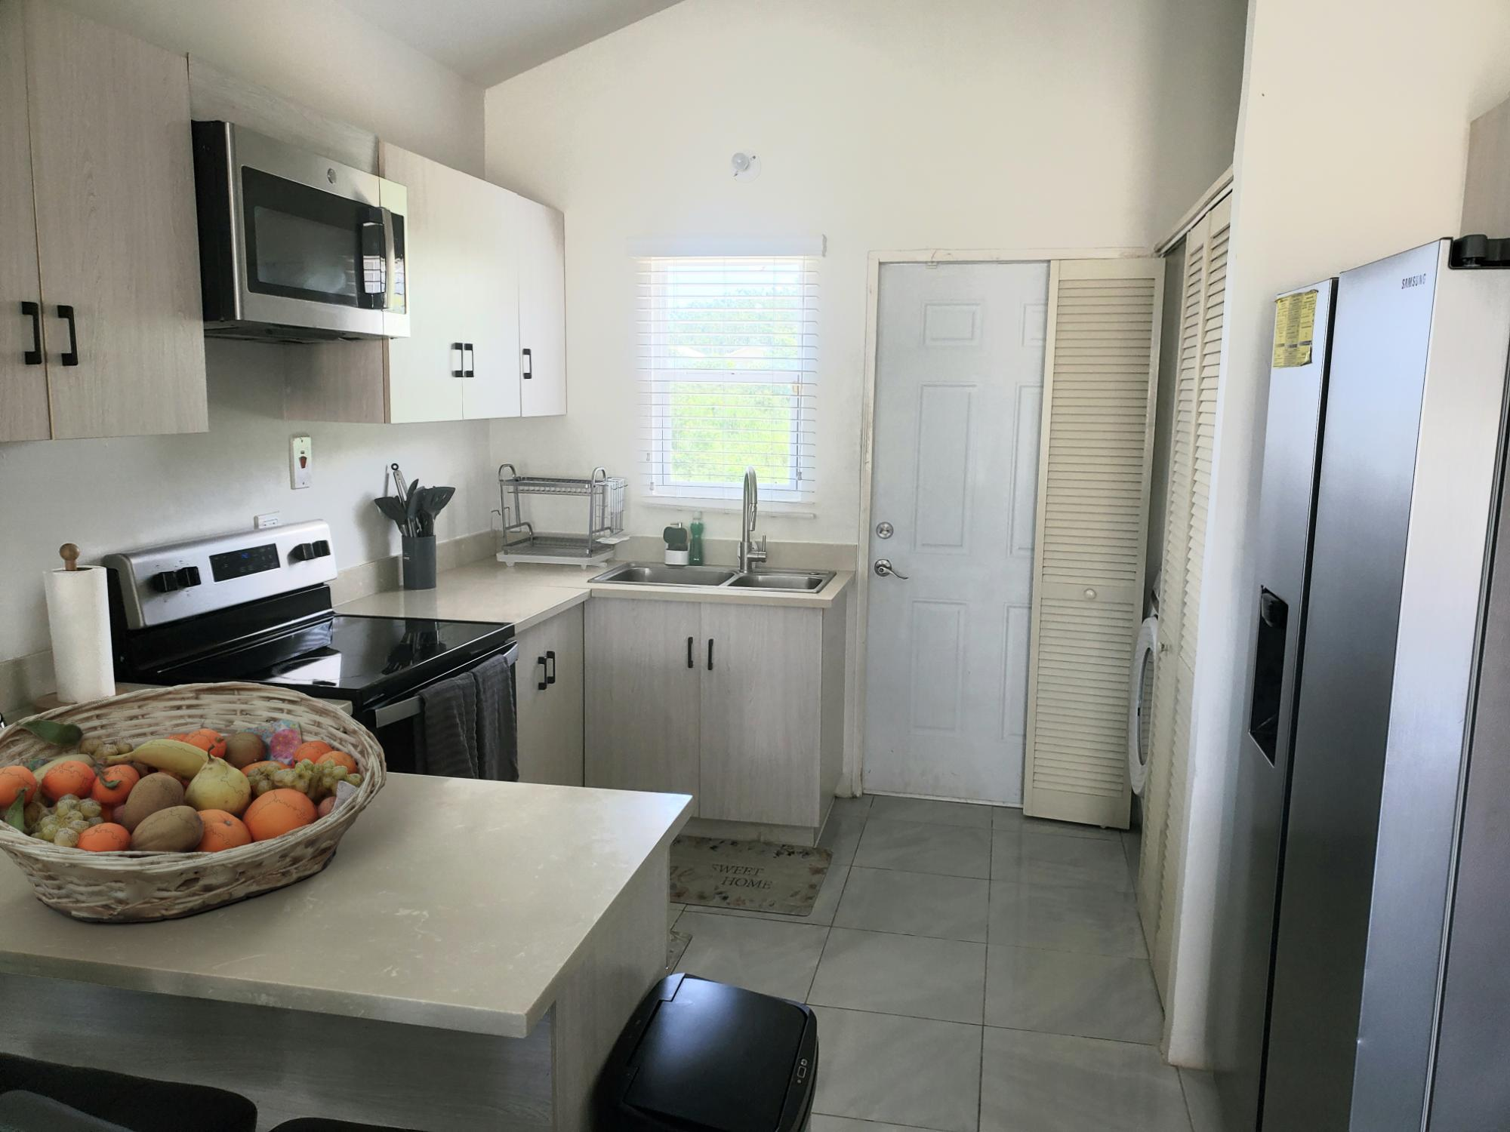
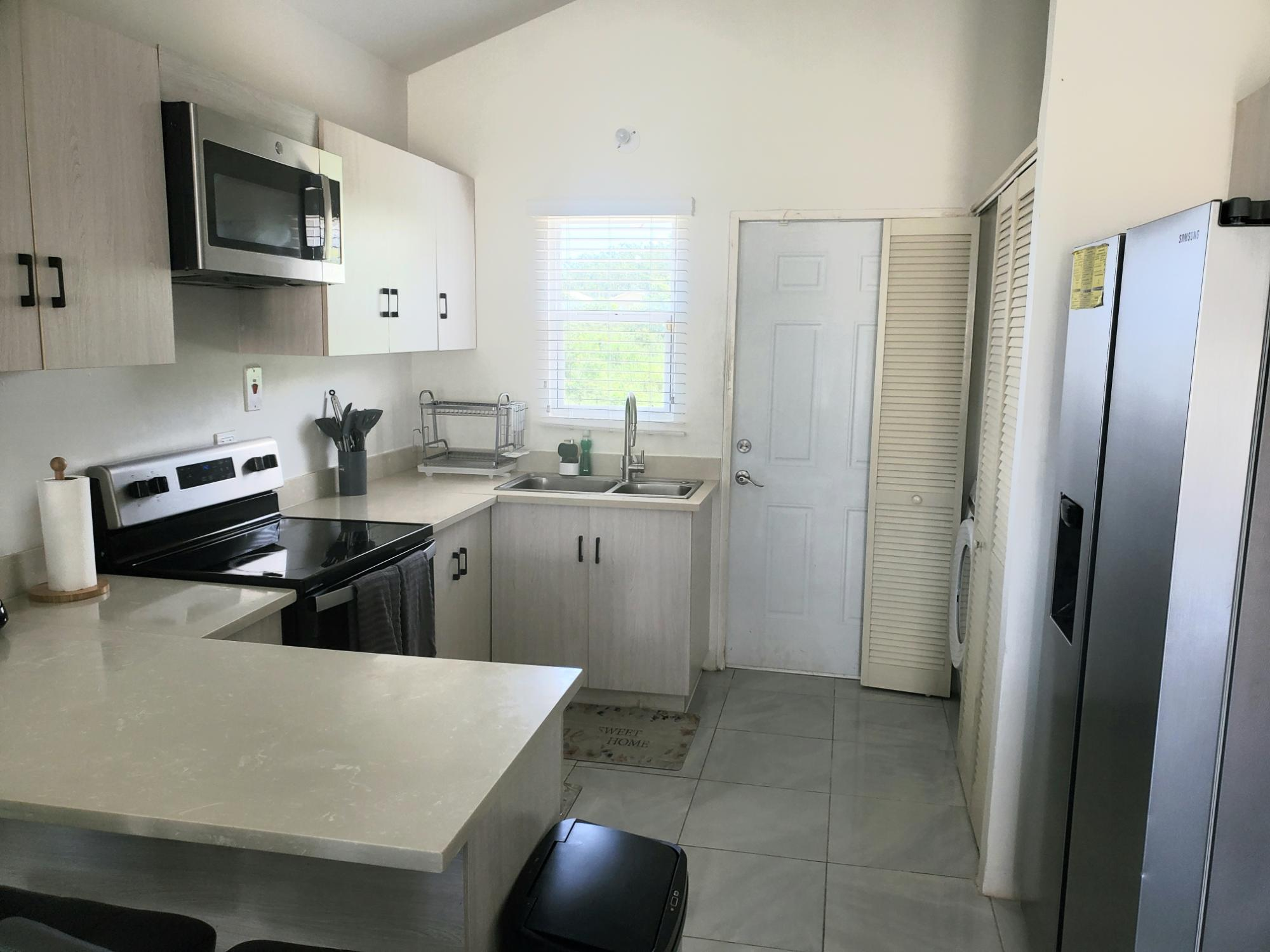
- fruit basket (189, 792)
